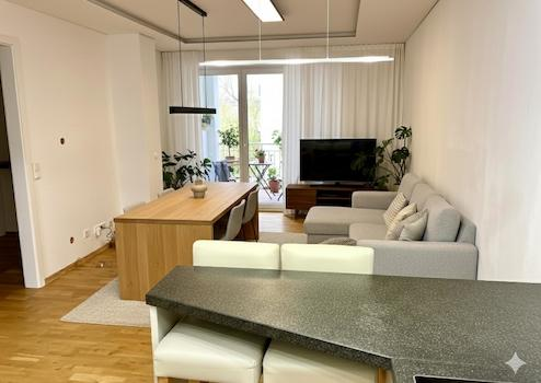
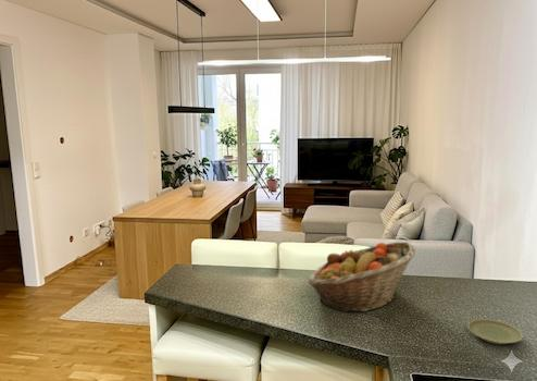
+ plate (494, 333)
+ fruit basket (361, 271)
